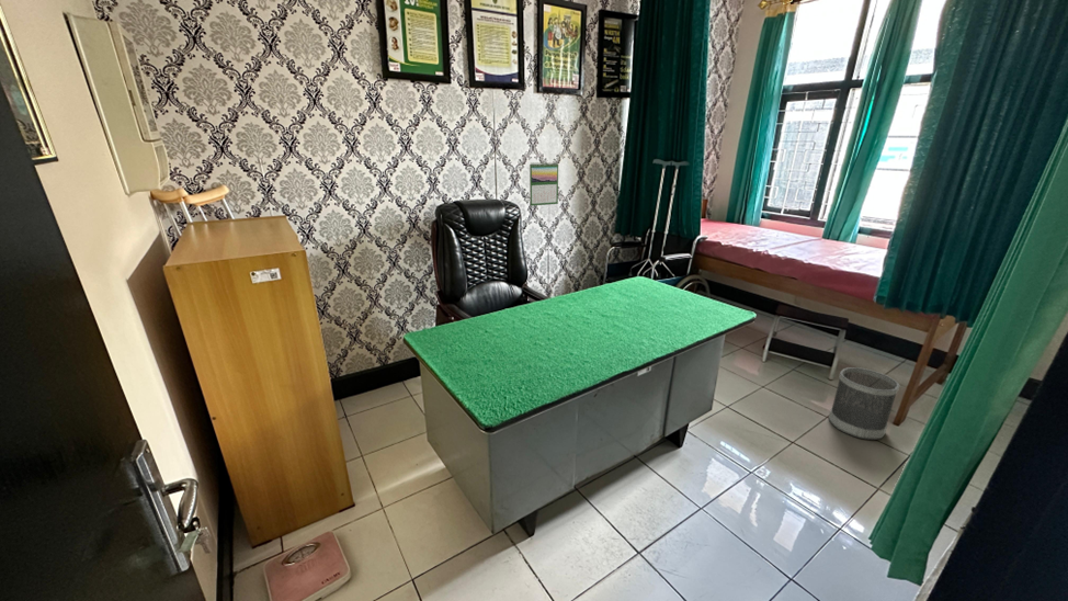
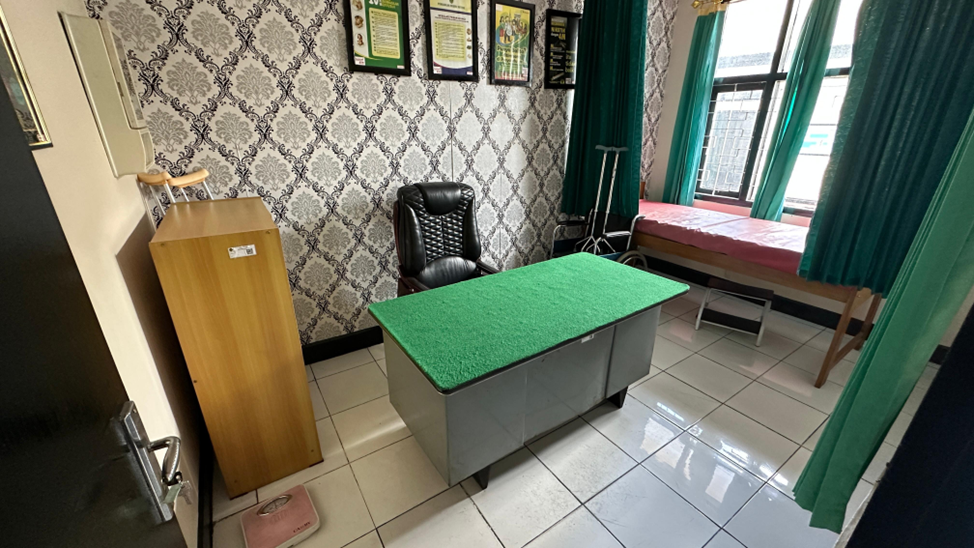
- calendar (544, 183)
- wastebasket (862, 402)
